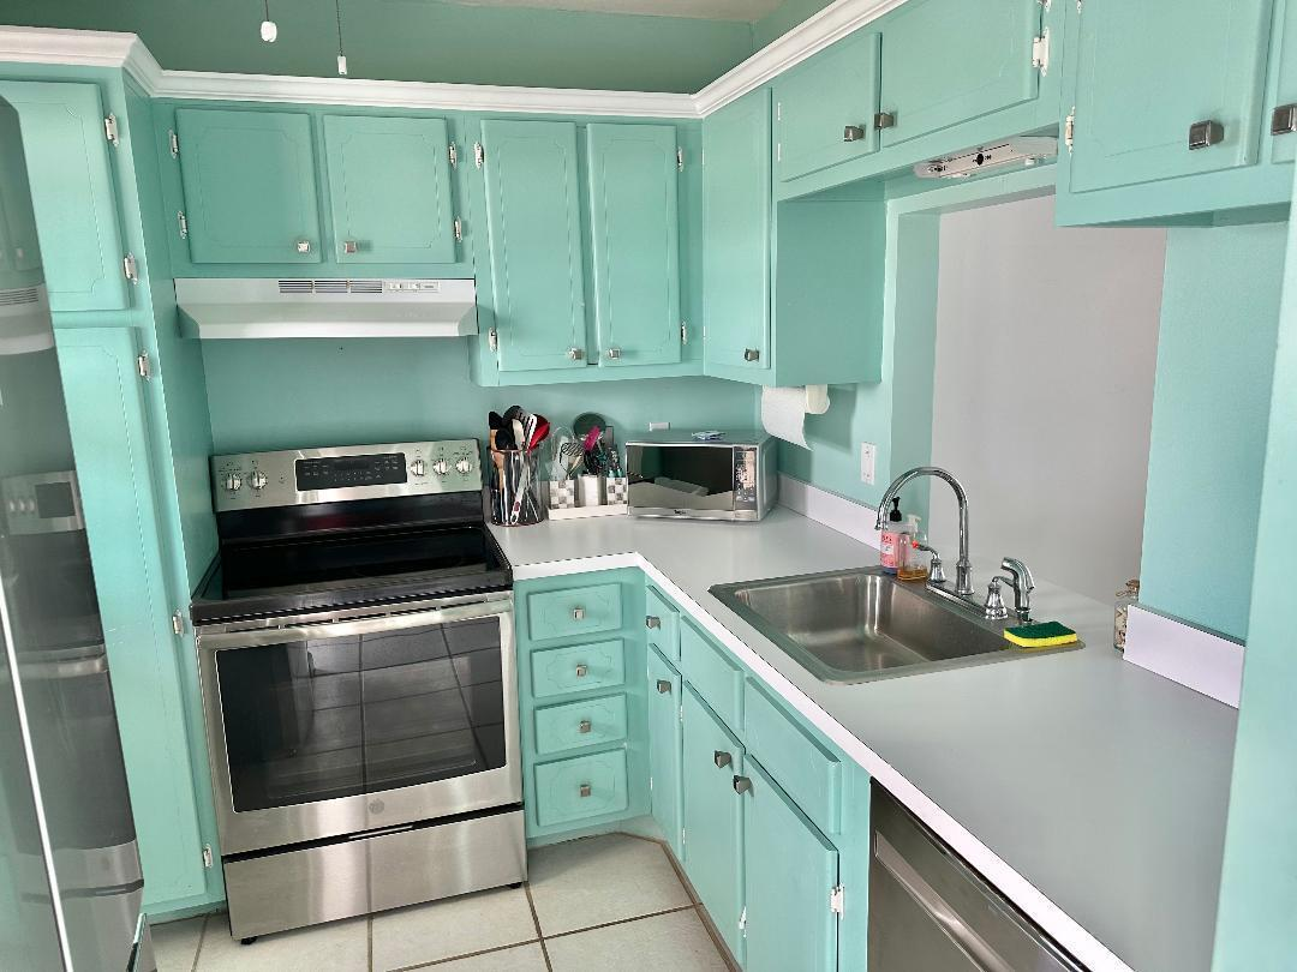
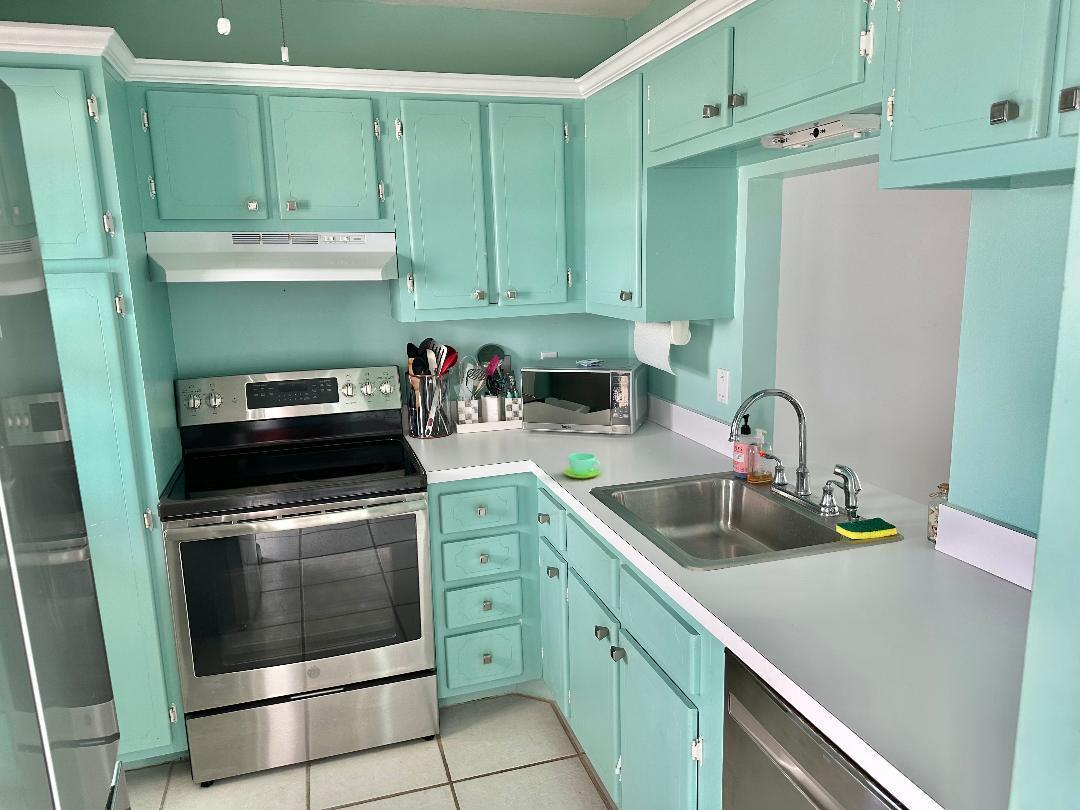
+ cup (582, 465)
